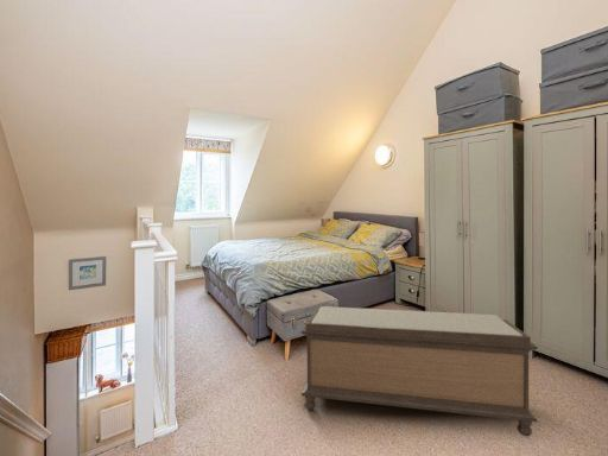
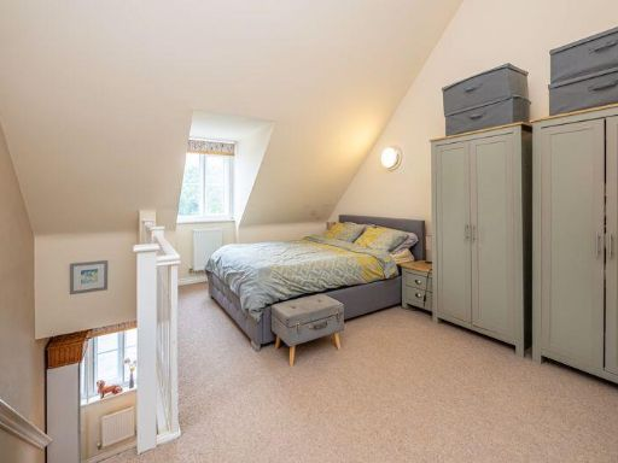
- bench (406, 360)
